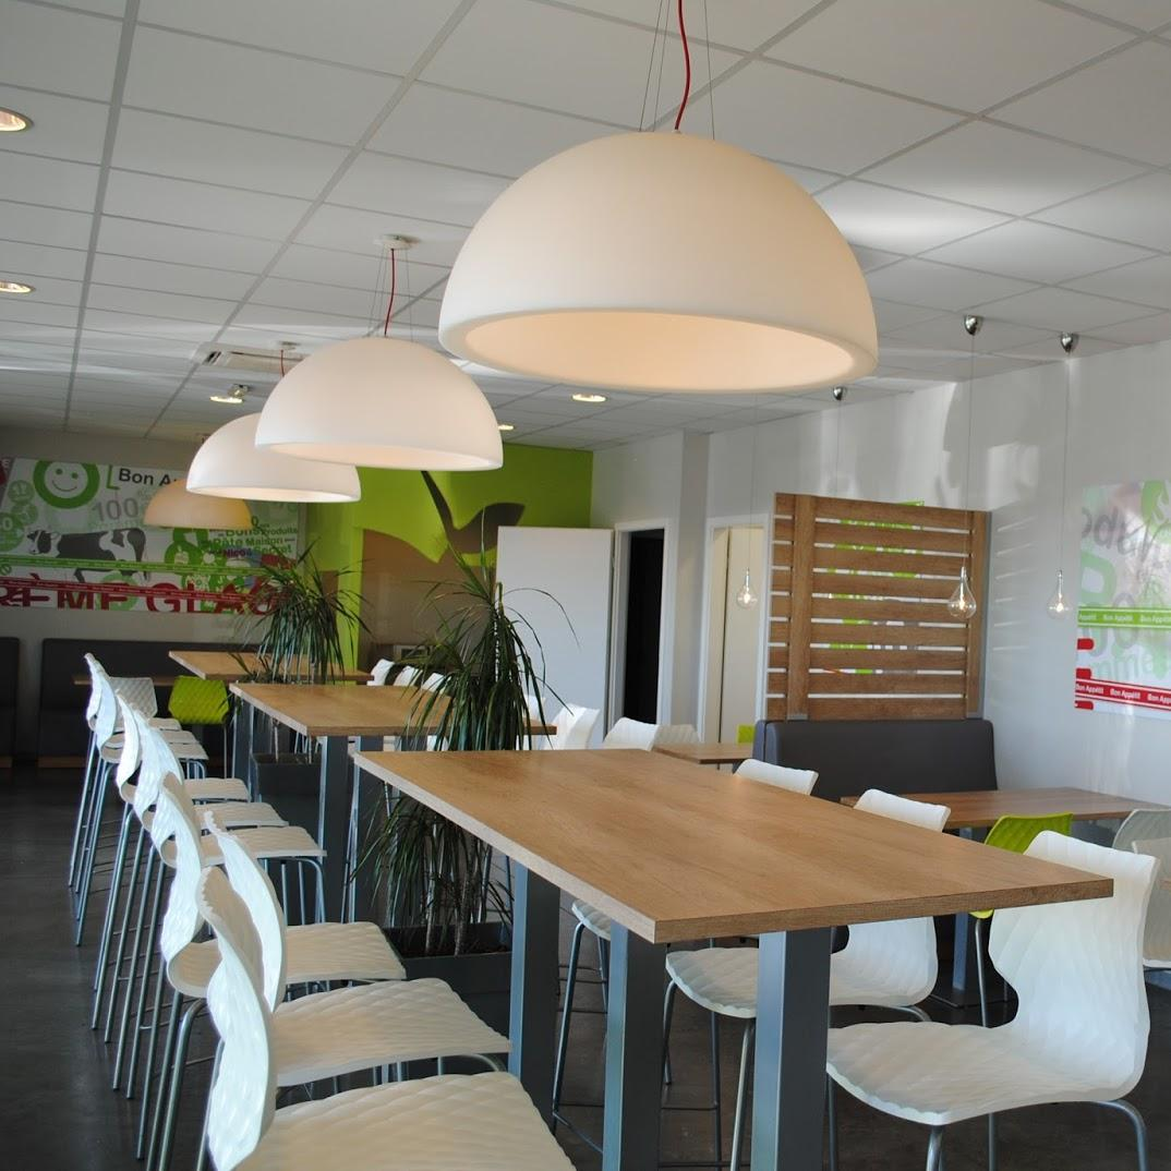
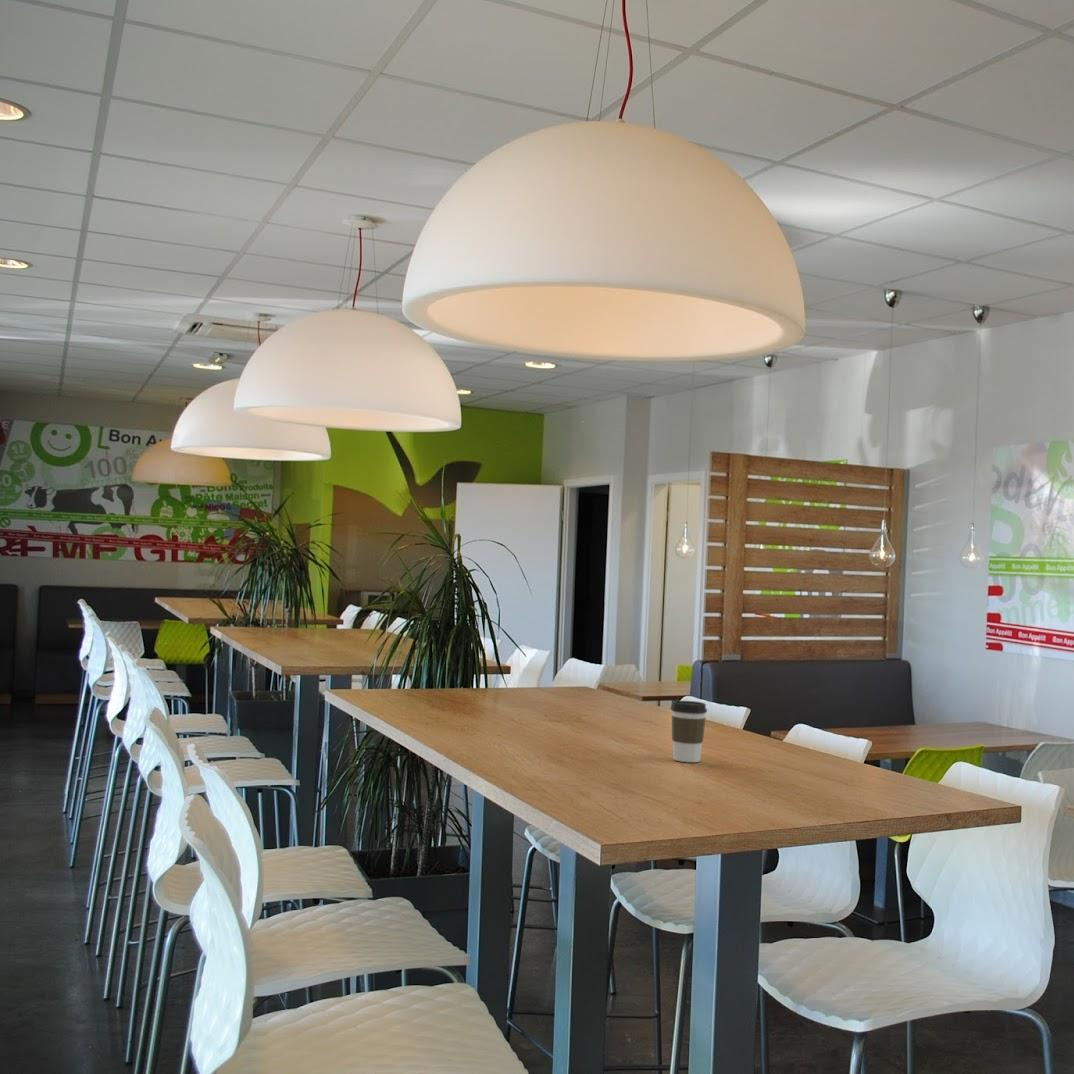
+ coffee cup (687, 731)
